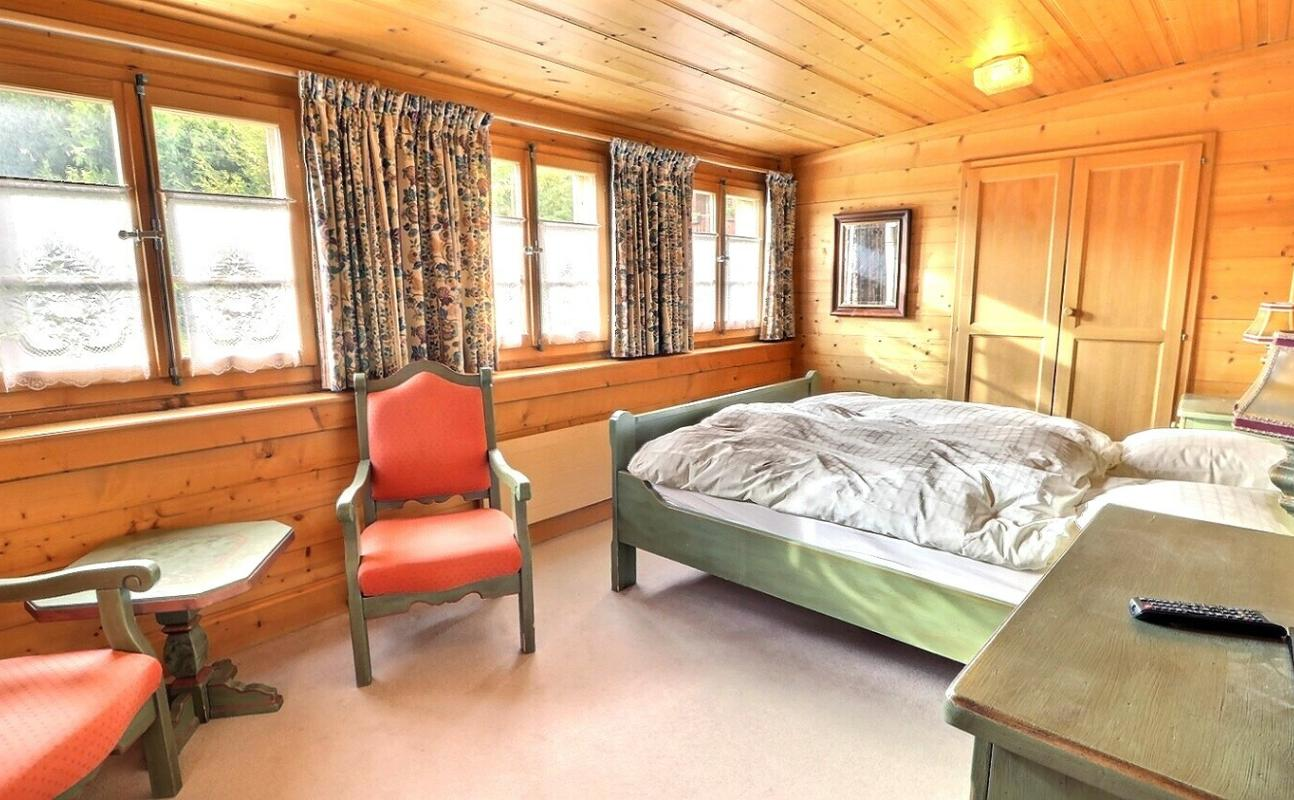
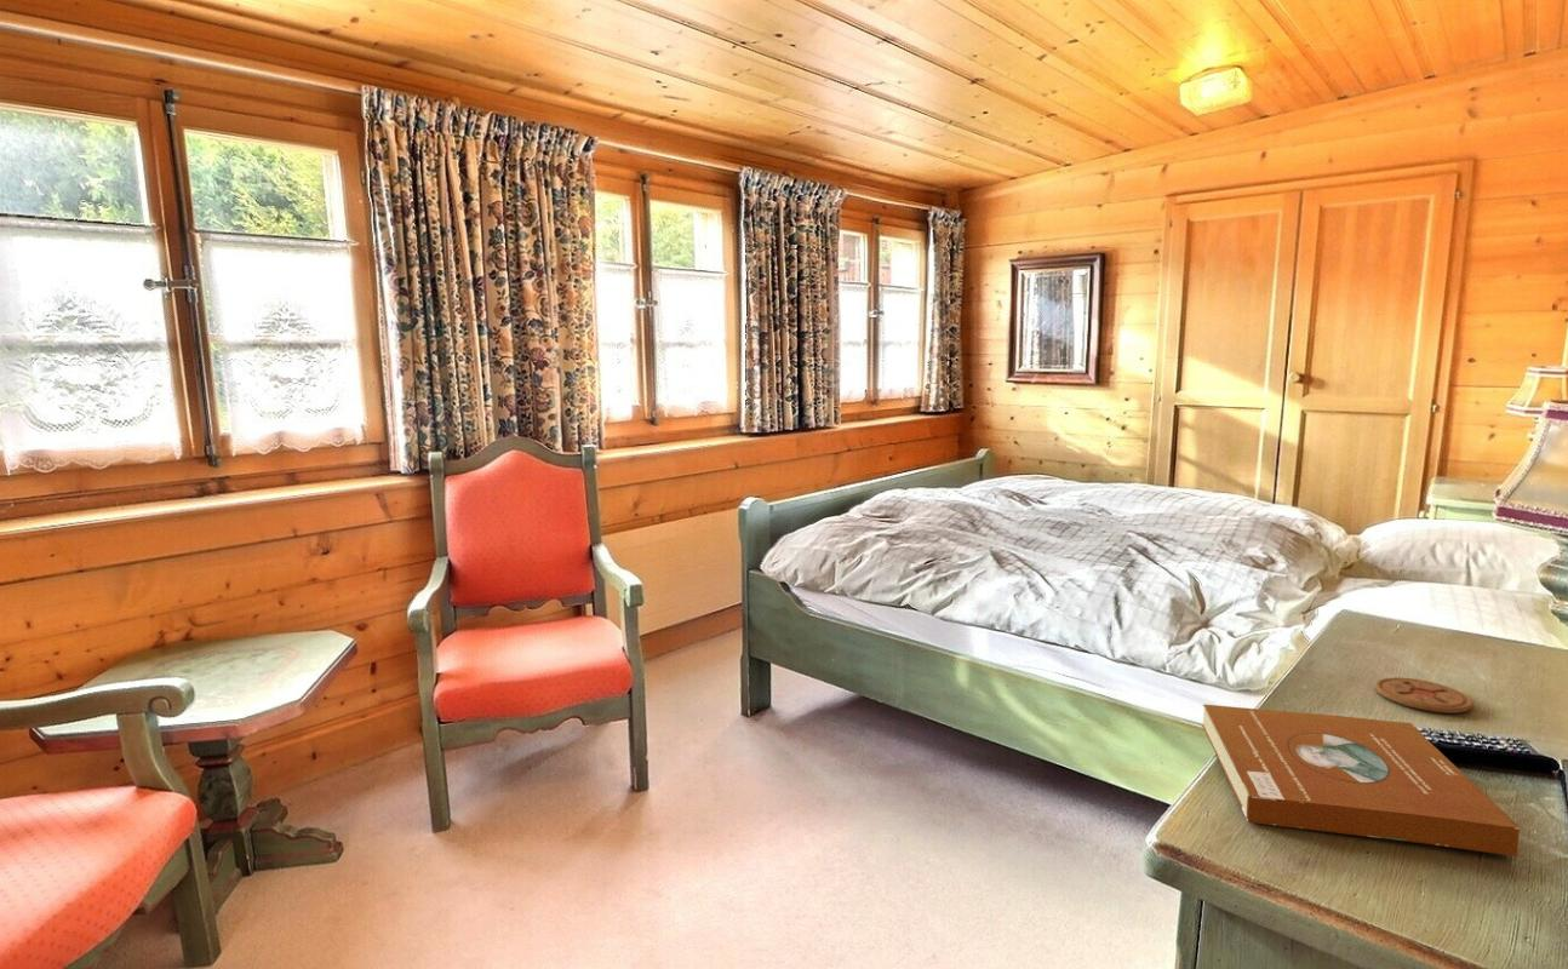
+ coaster (1423, 694)
+ book (1335, 768)
